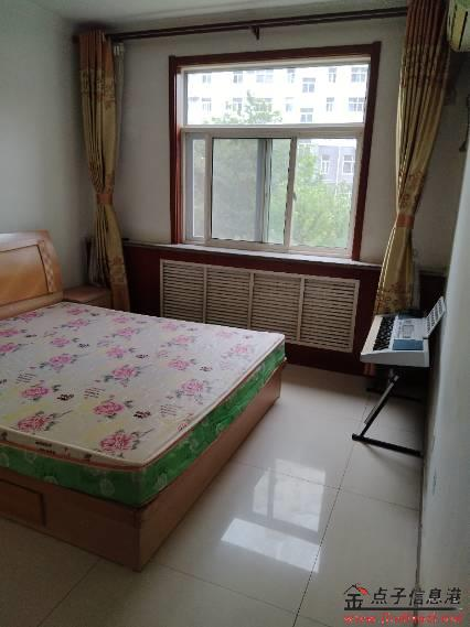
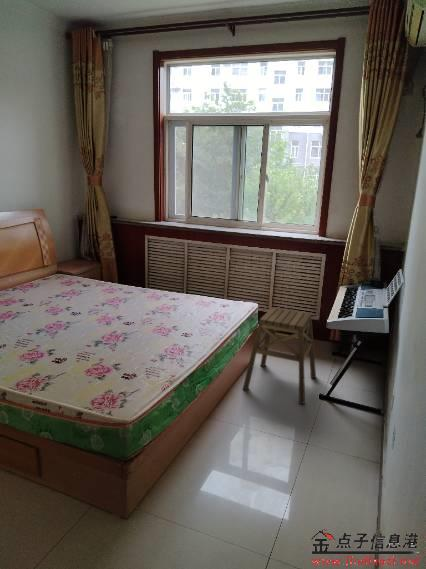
+ stool (285, 347)
